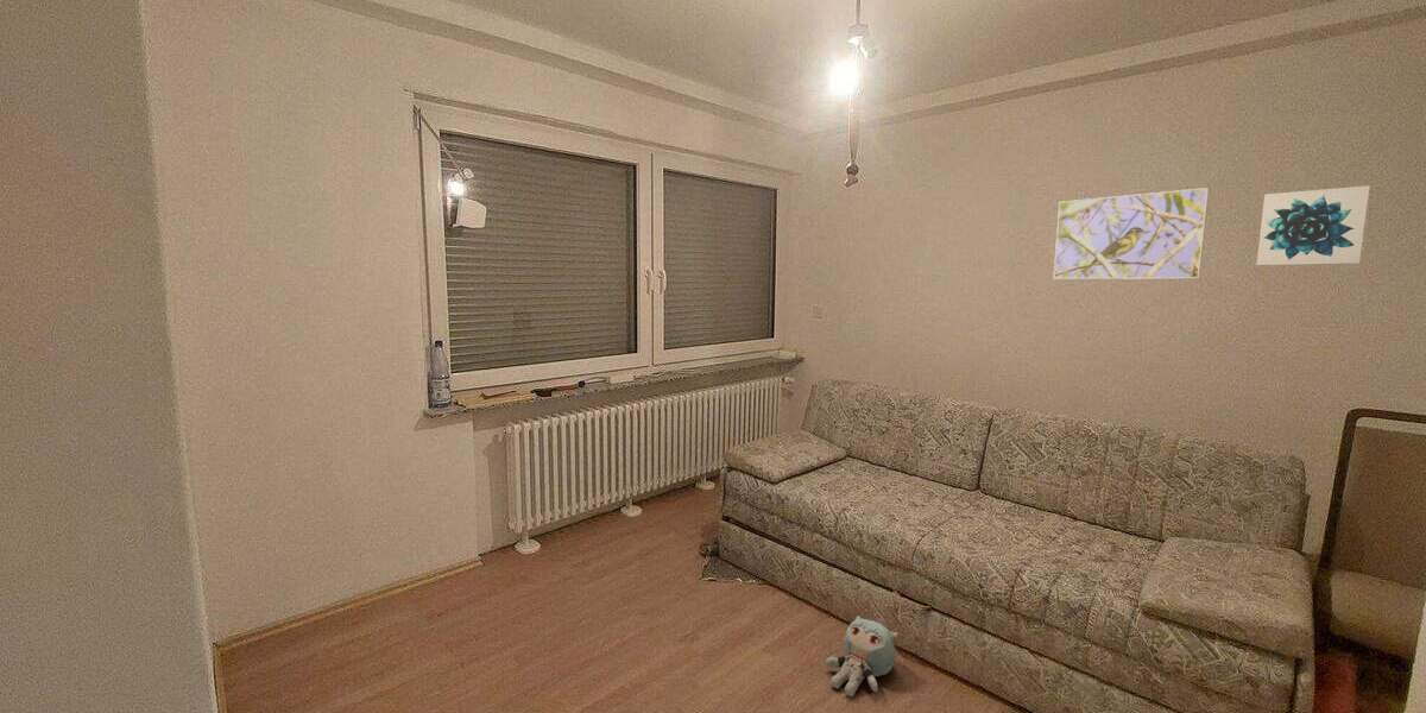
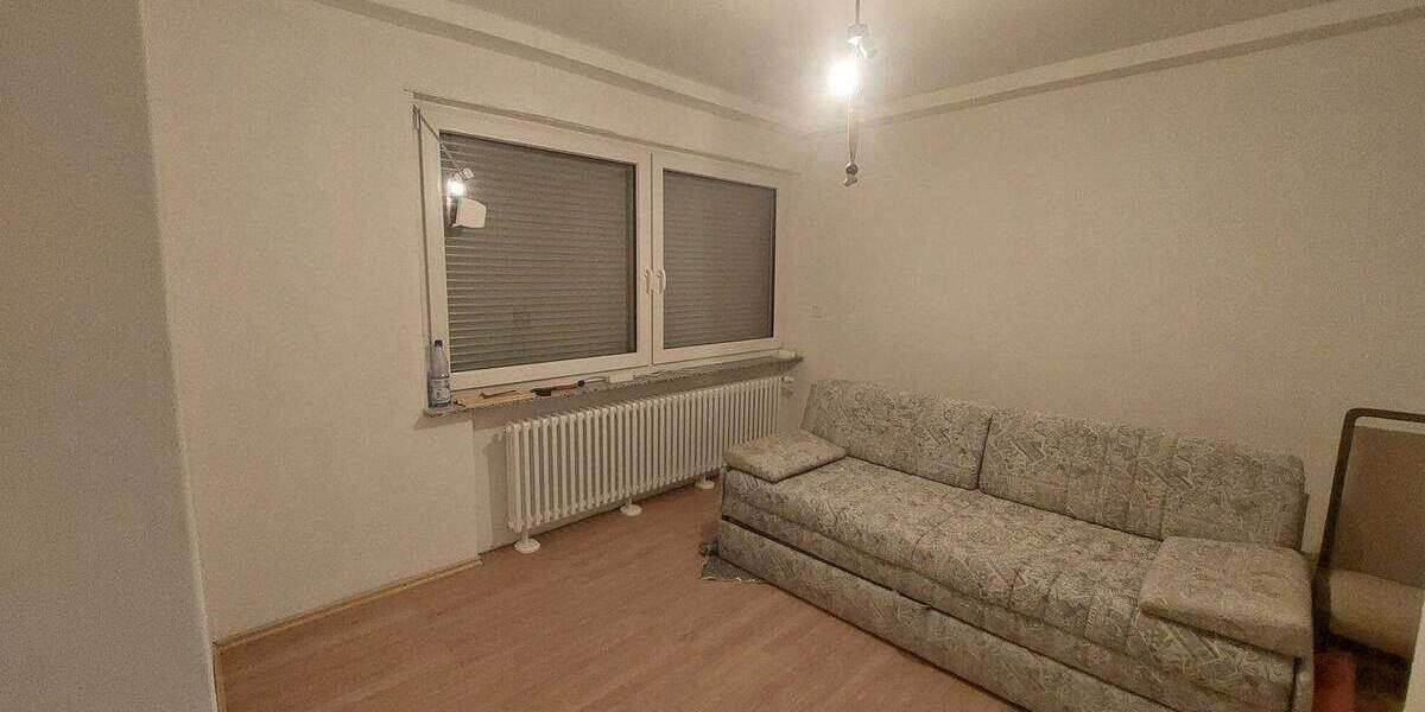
- plush toy (862, 652)
- wall art (1310, 227)
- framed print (1124, 236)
